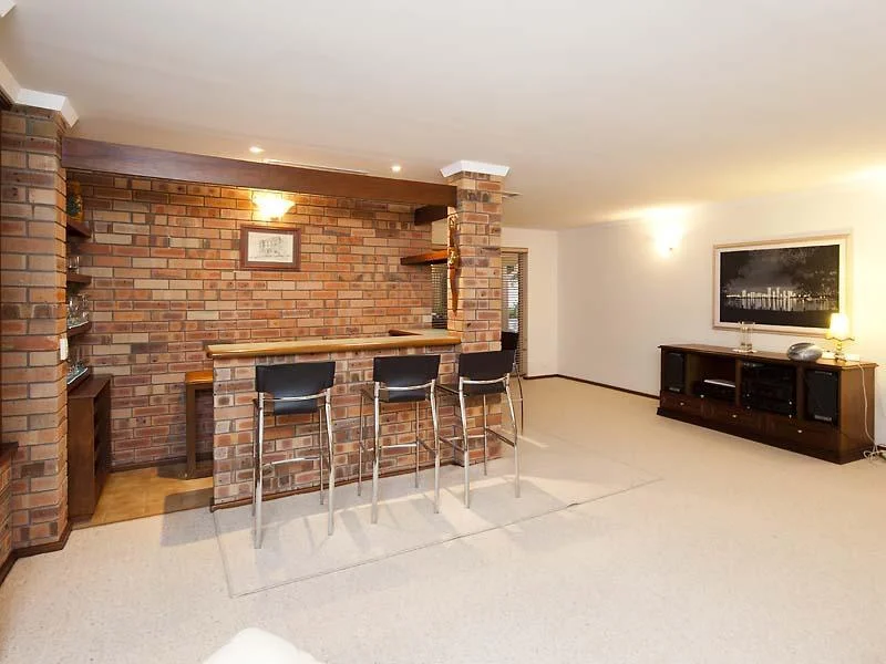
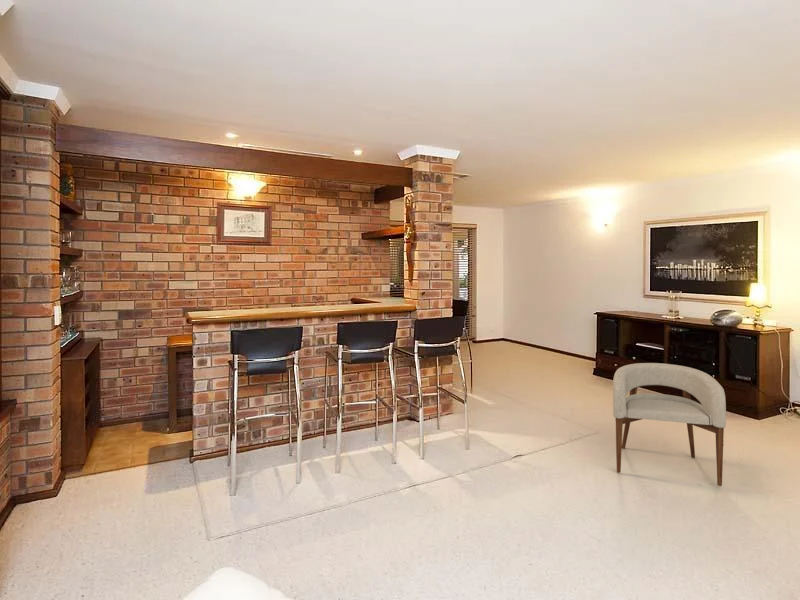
+ armchair (662, 417)
